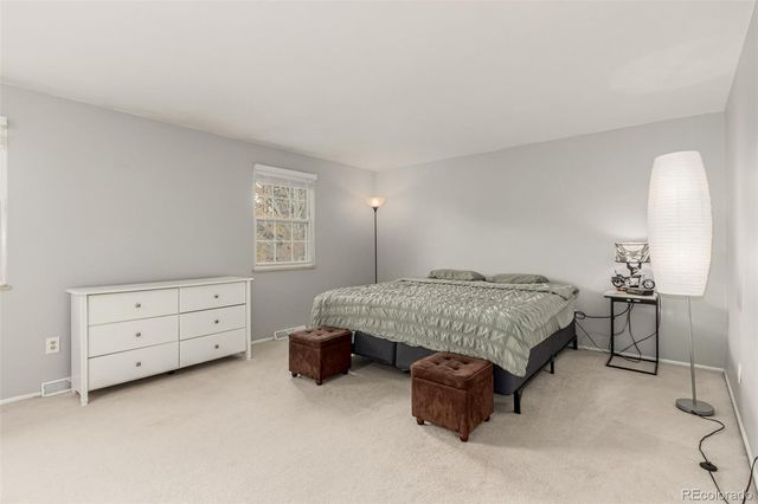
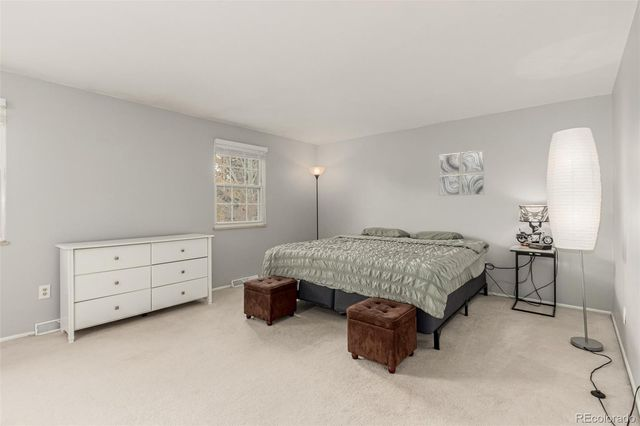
+ wall art (461, 173)
